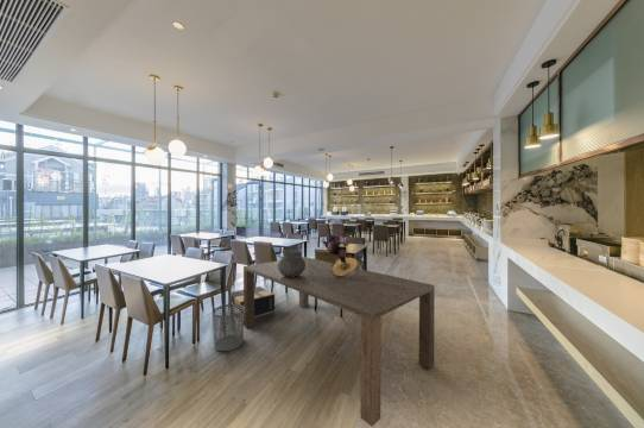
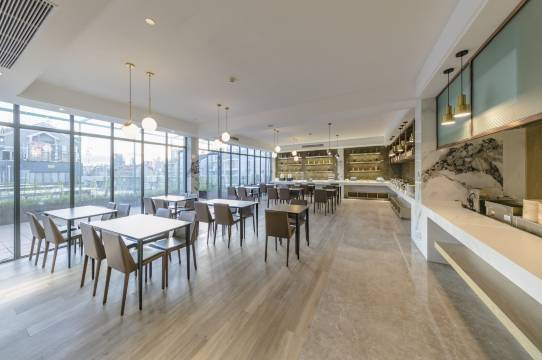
- dining table (327, 302)
- ceramic pot (291, 263)
- cardboard box (254, 302)
- waste bin (228, 326)
- bouquet (342, 253)
